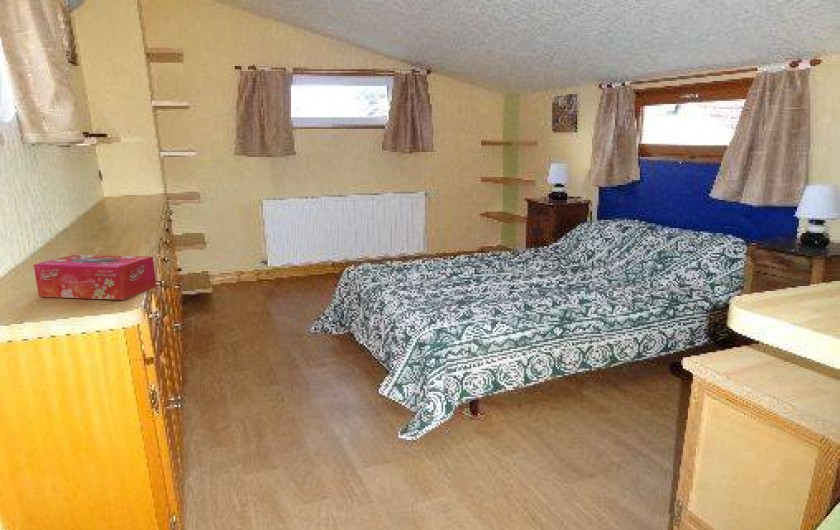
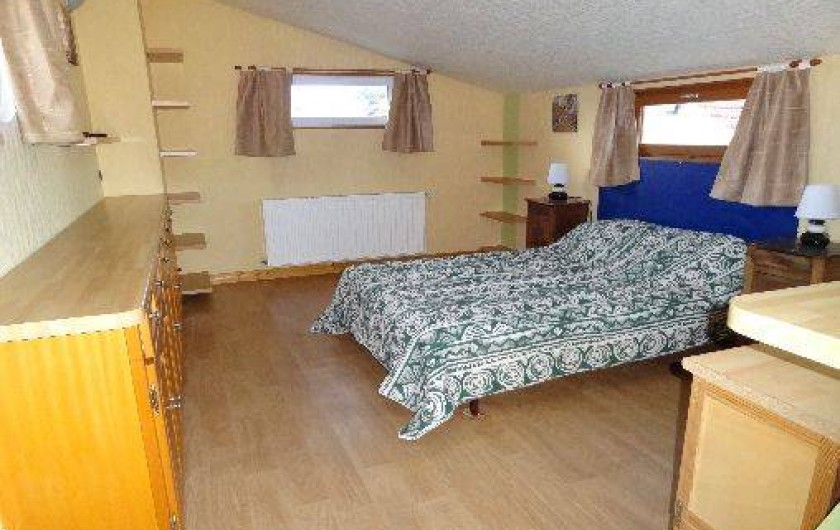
- tissue box (97, 276)
